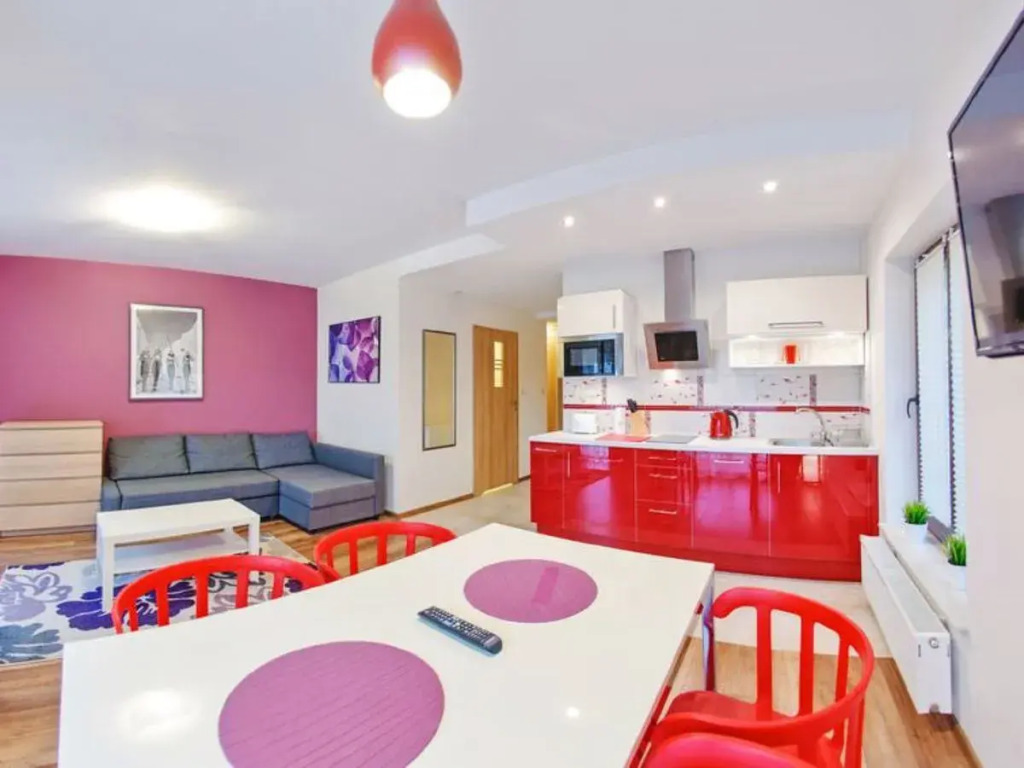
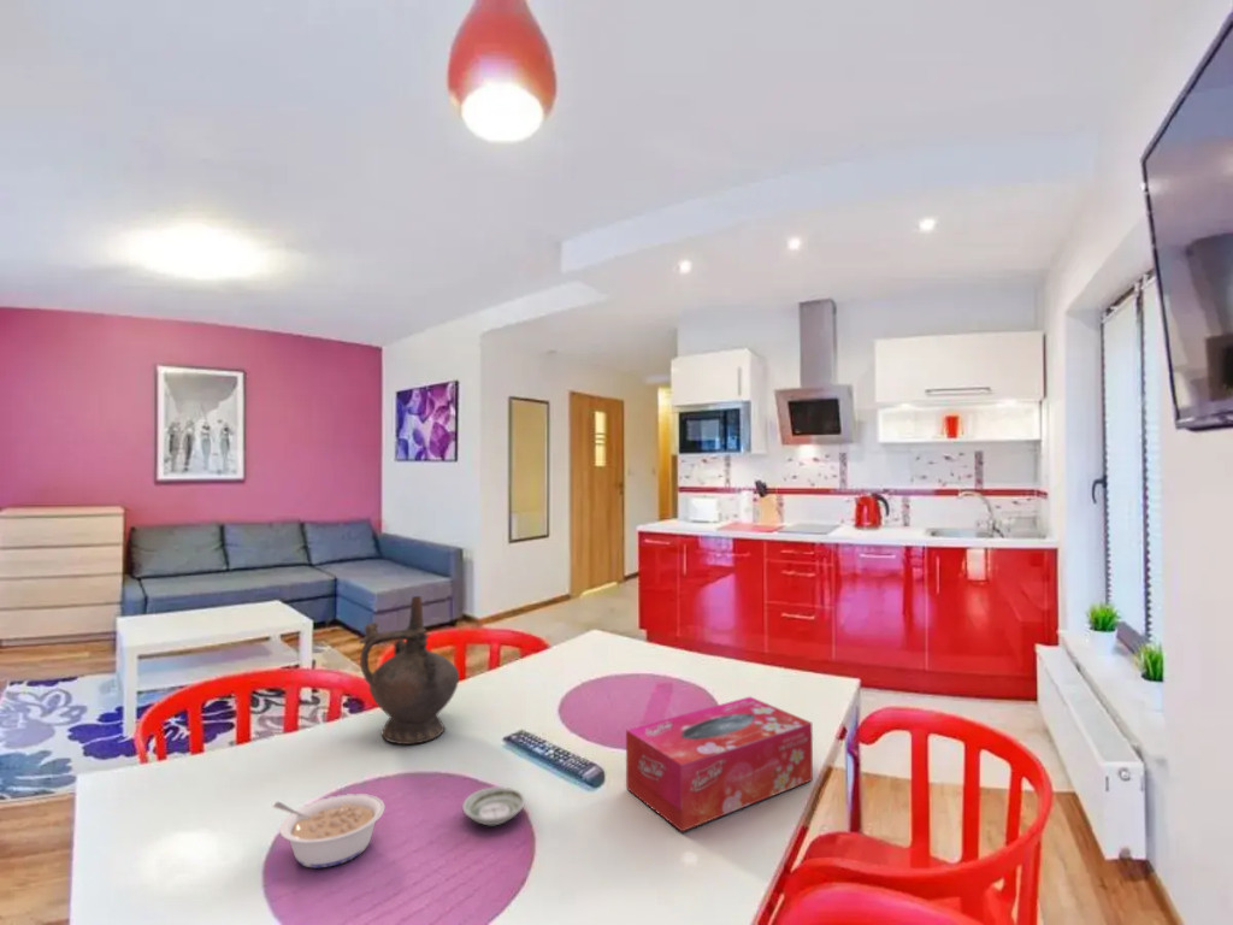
+ saucer (494, 808)
+ ceremonial vessel (409, 665)
+ tissue box (720, 755)
+ legume (329, 830)
